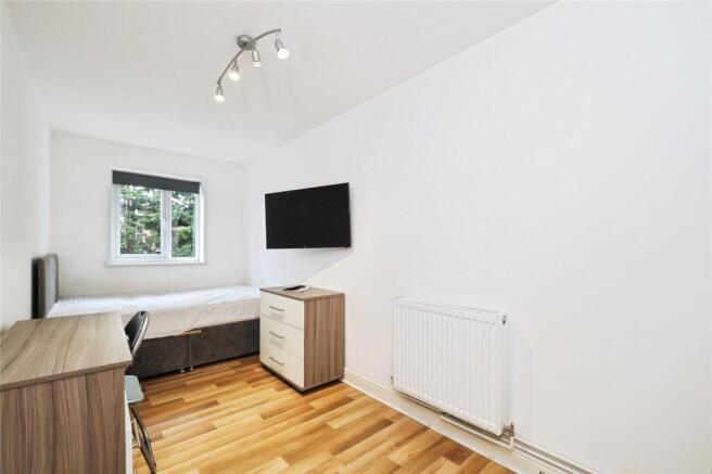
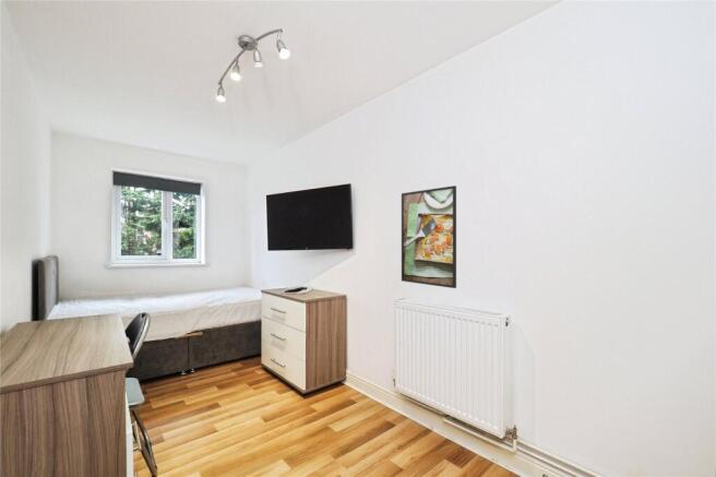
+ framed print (427, 237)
